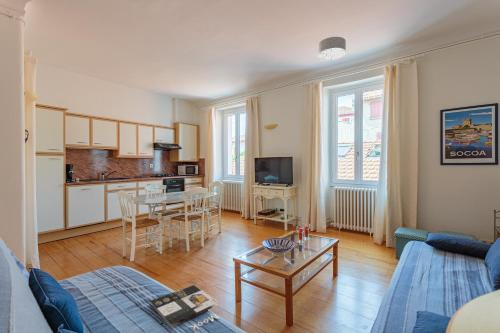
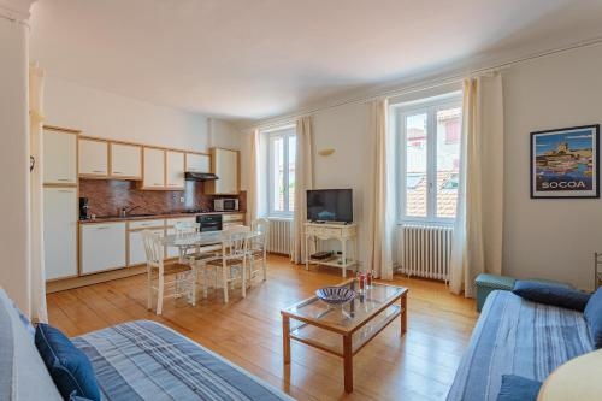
- ceiling light (331, 48)
- magazine (188, 306)
